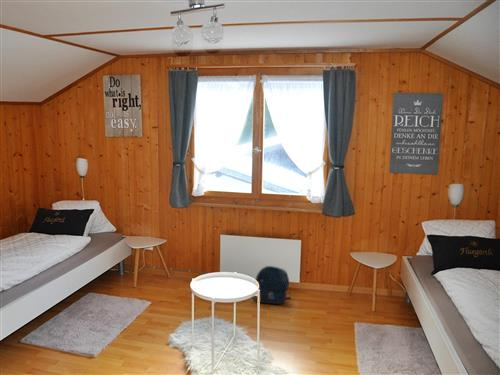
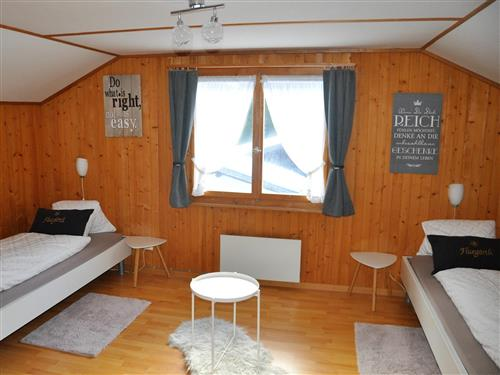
- backpack (271, 281)
